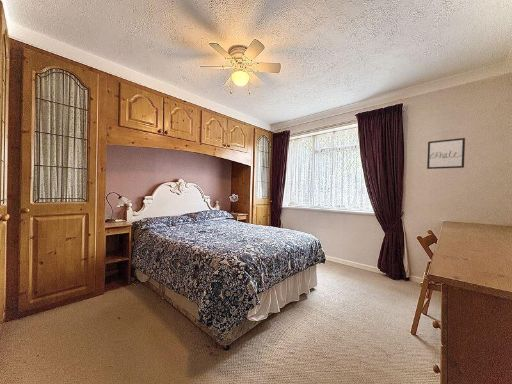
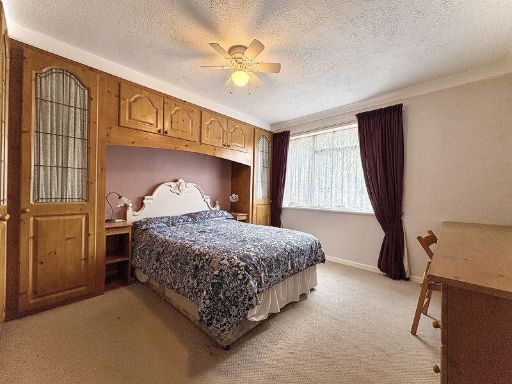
- wall art (445, 154)
